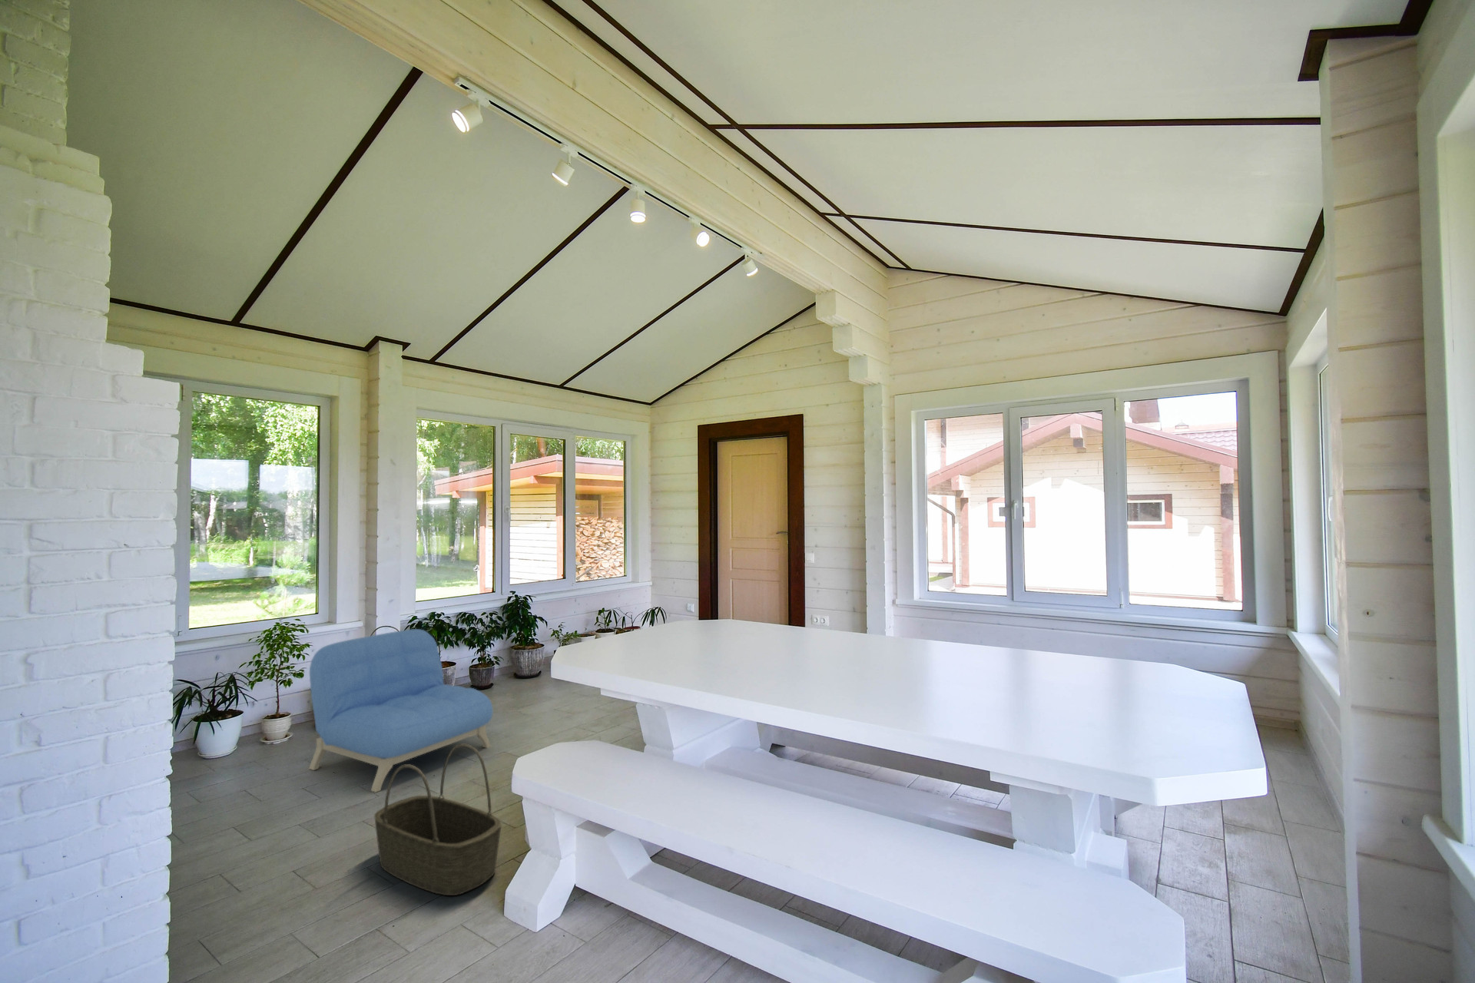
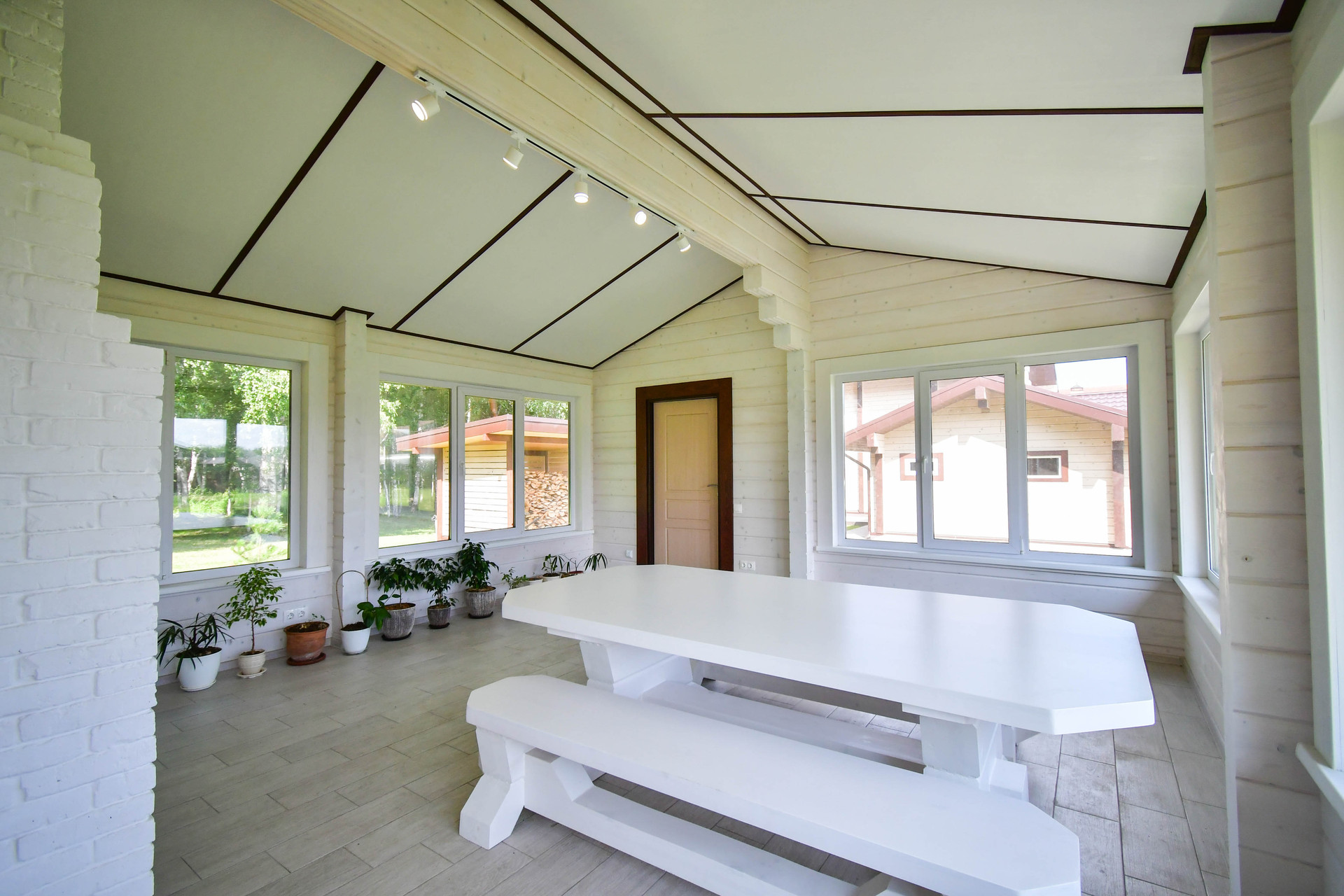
- armchair (404, 698)
- basket (437, 810)
